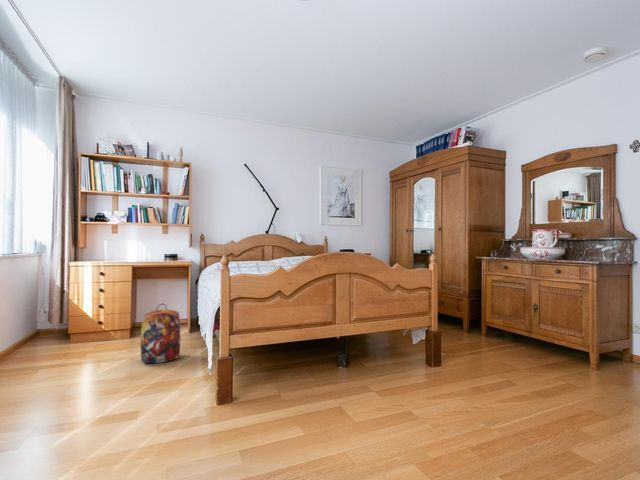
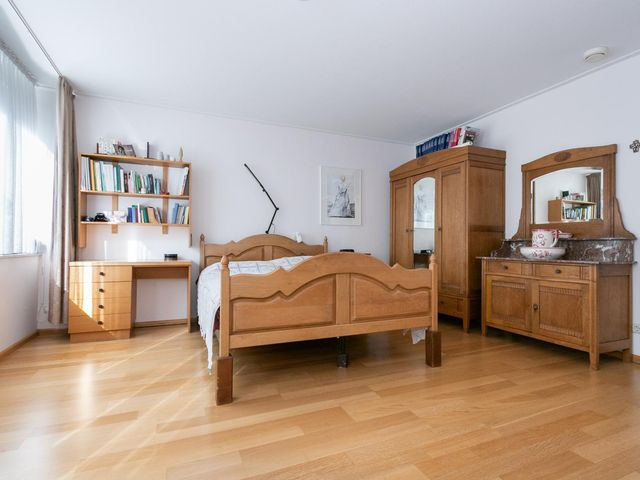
- backpack (161, 332)
